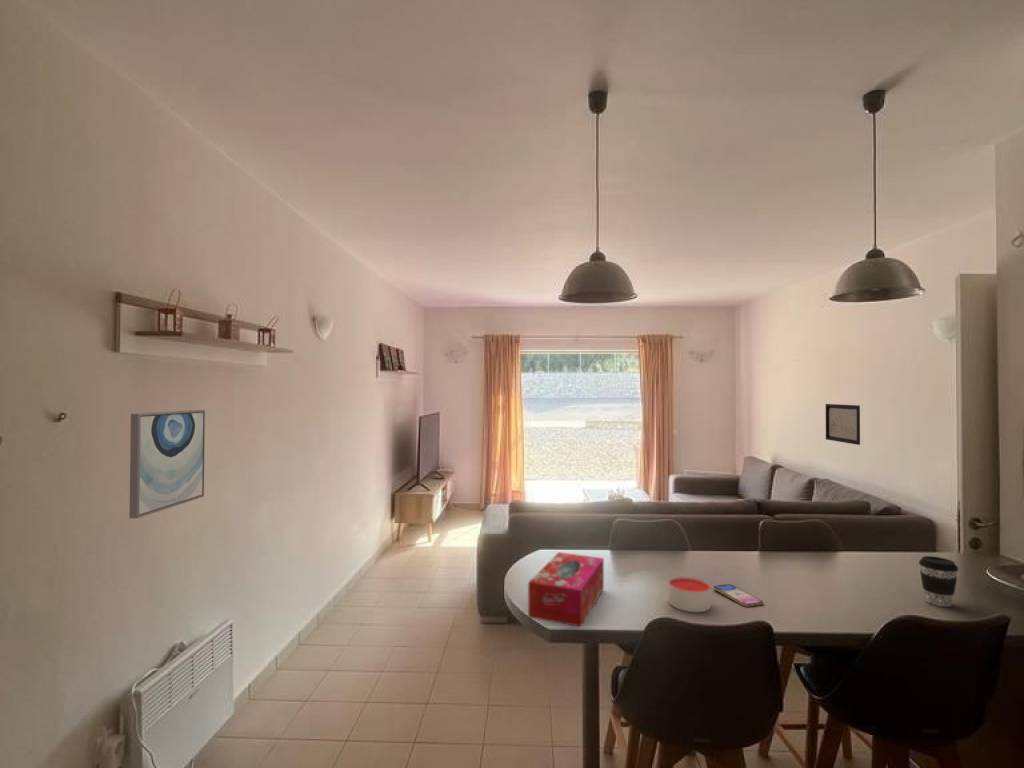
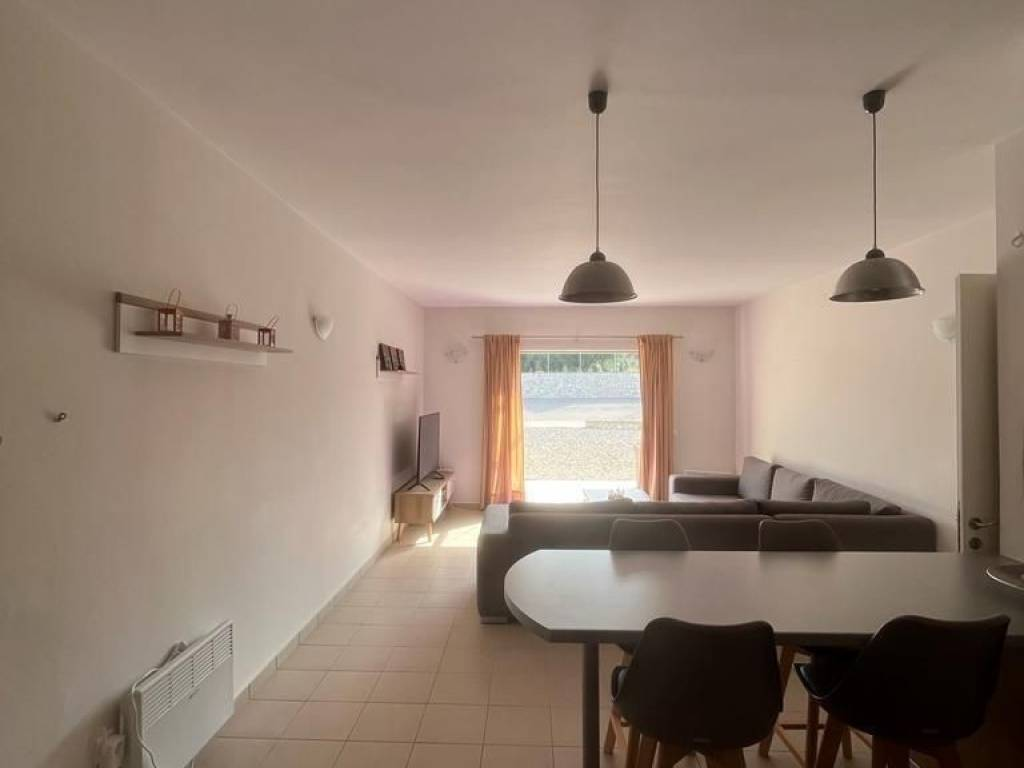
- tissue box (568, 585)
- wall art (841, 423)
- candle (689, 593)
- coffee cup (938, 581)
- smartphone (737, 595)
- wall art (171, 459)
